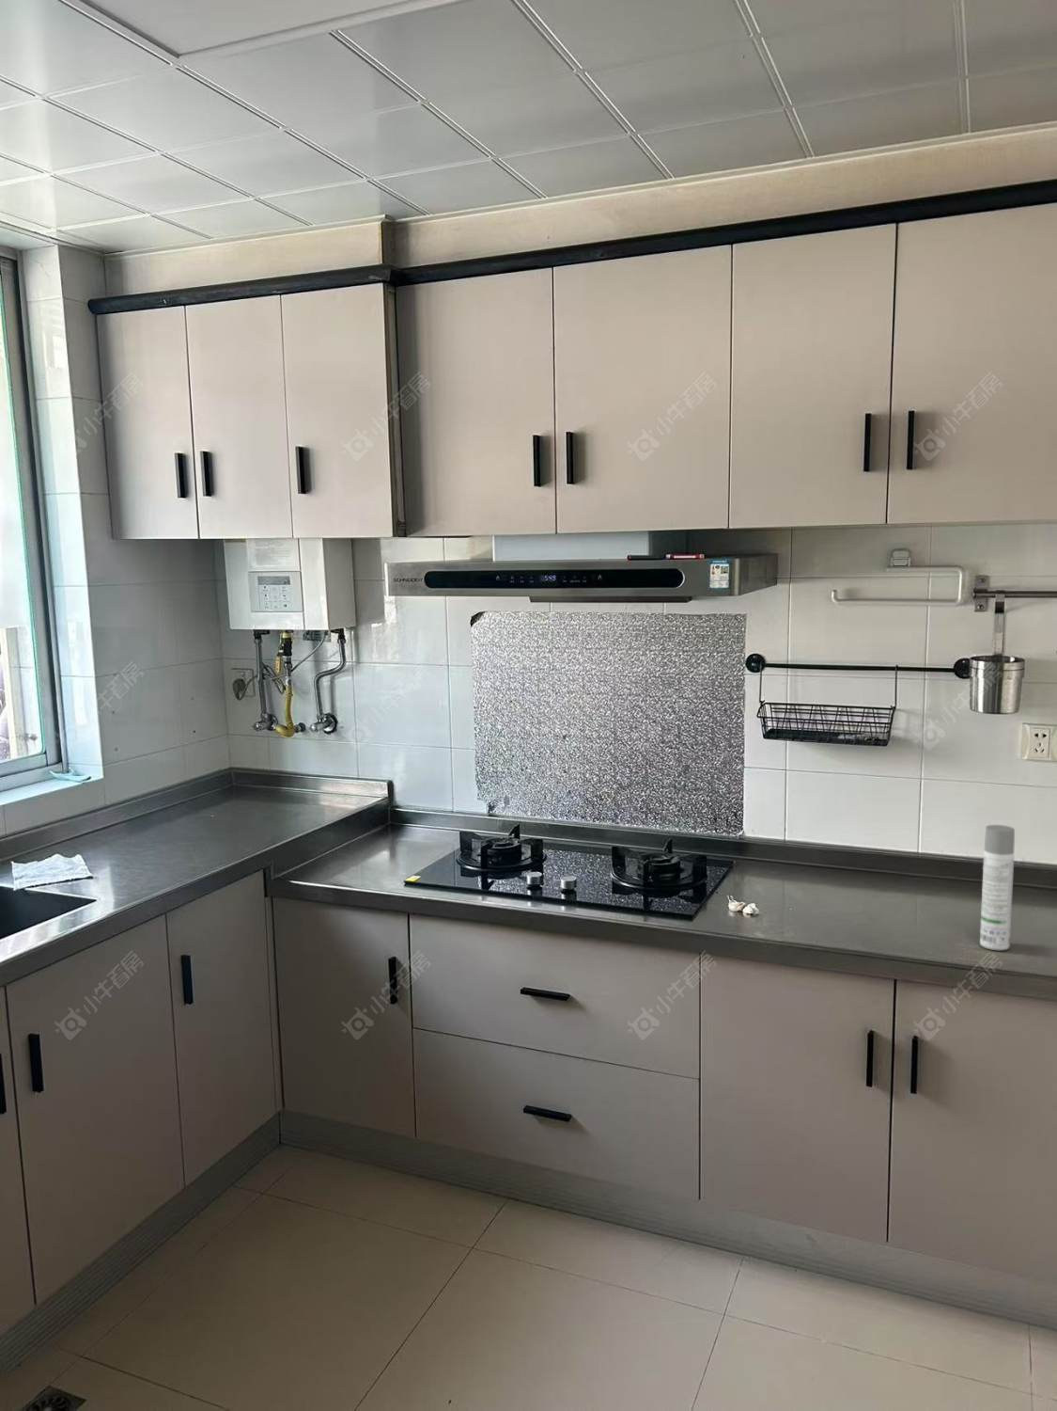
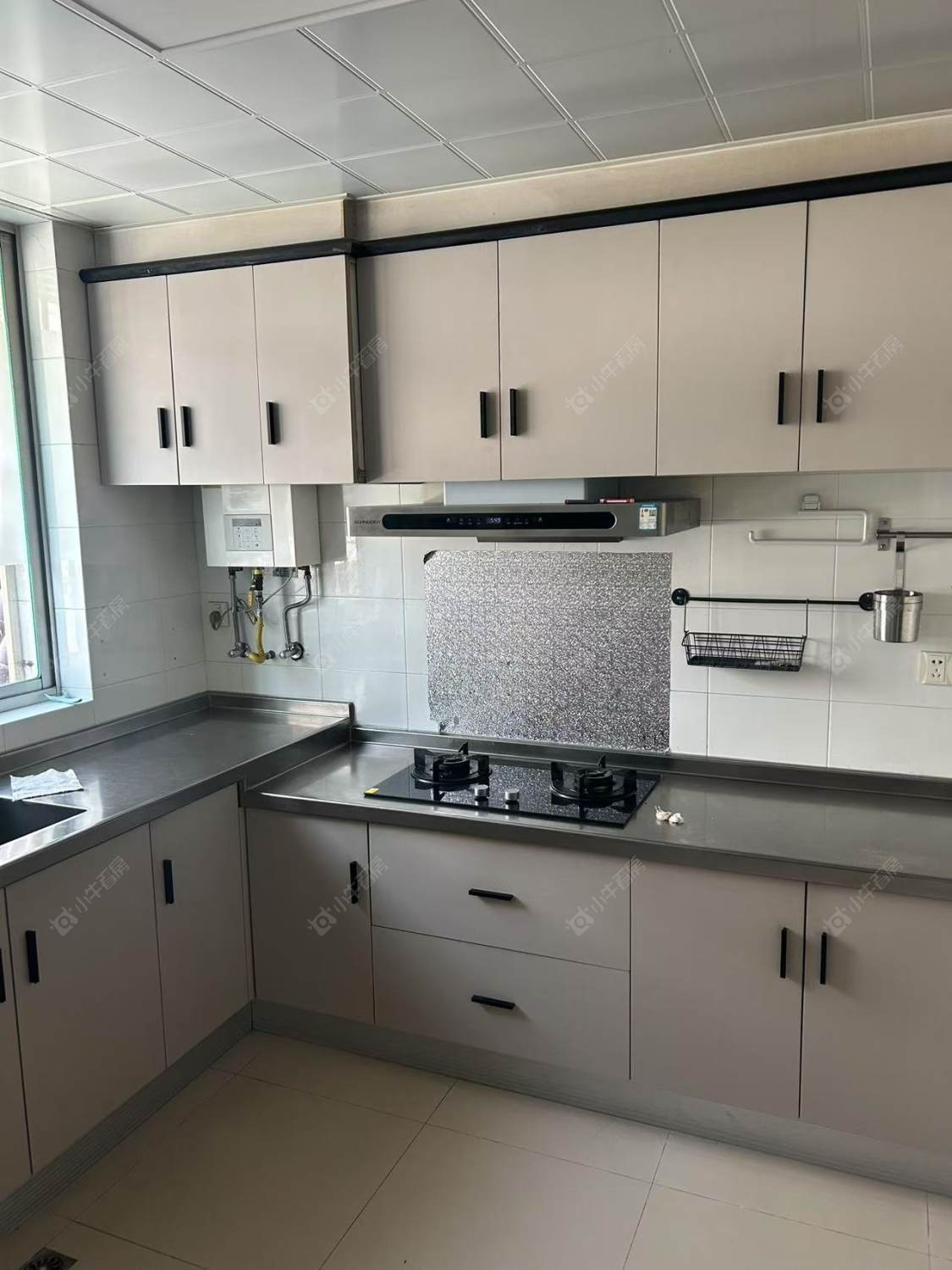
- spray bottle (997, 887)
